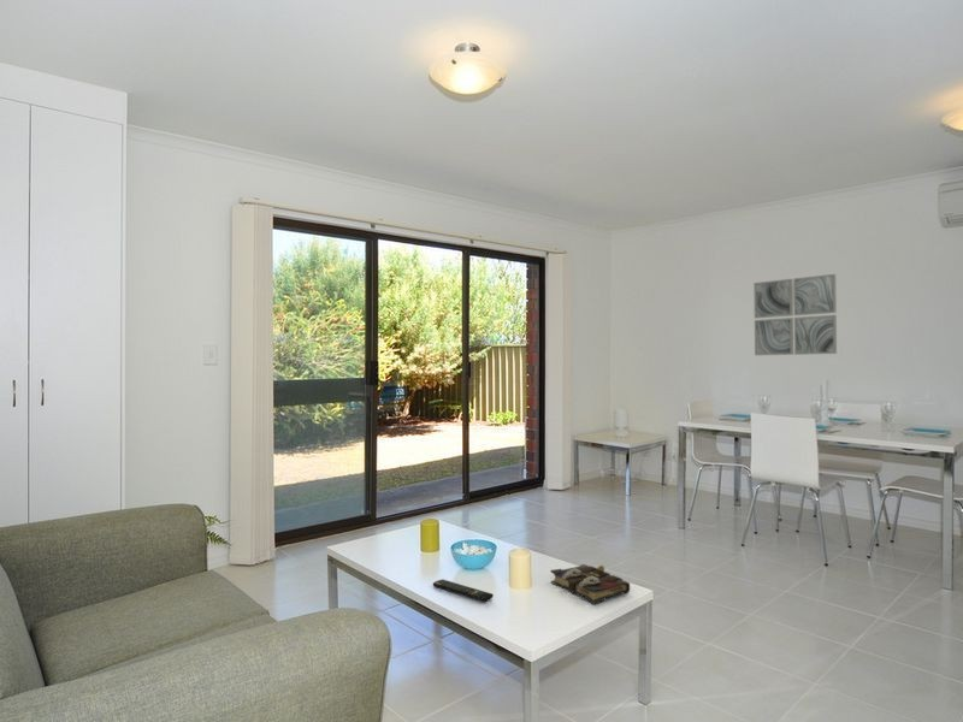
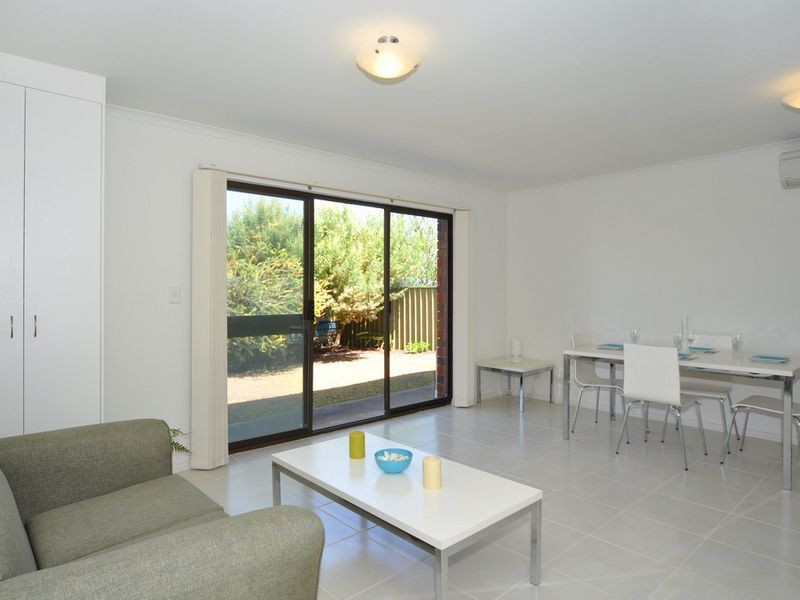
- book (589, 578)
- wall art (792, 318)
- remote control (461, 590)
